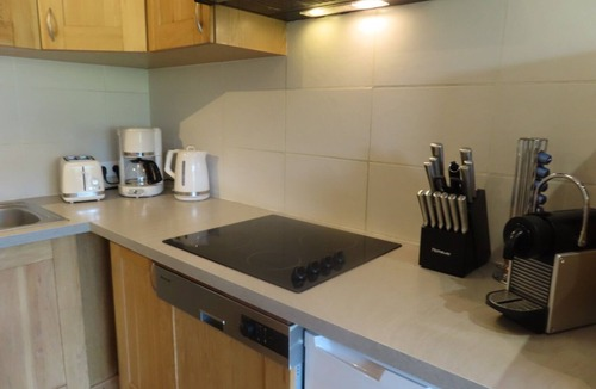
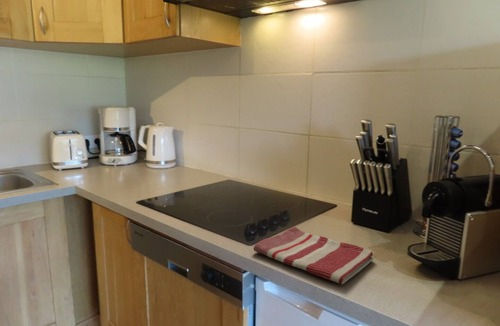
+ dish towel (312, 251)
